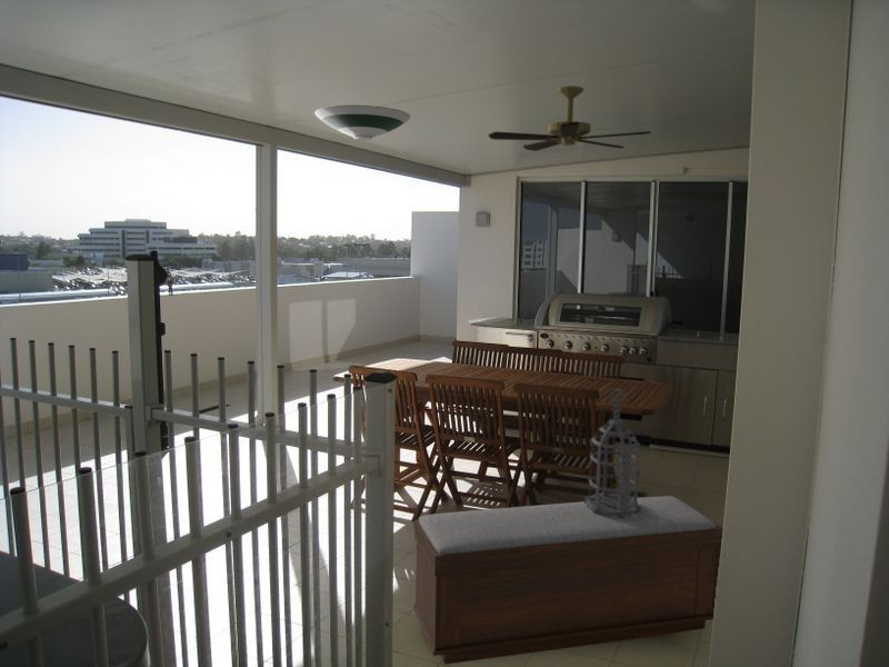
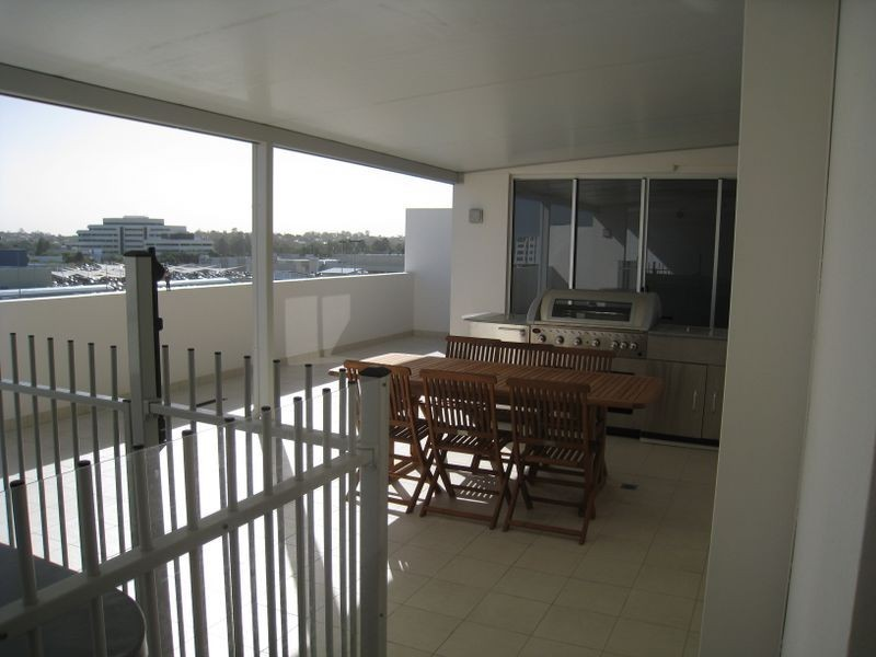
- lantern (615, 448)
- bench (566, 570)
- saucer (362, 127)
- ceiling fan (568, 116)
